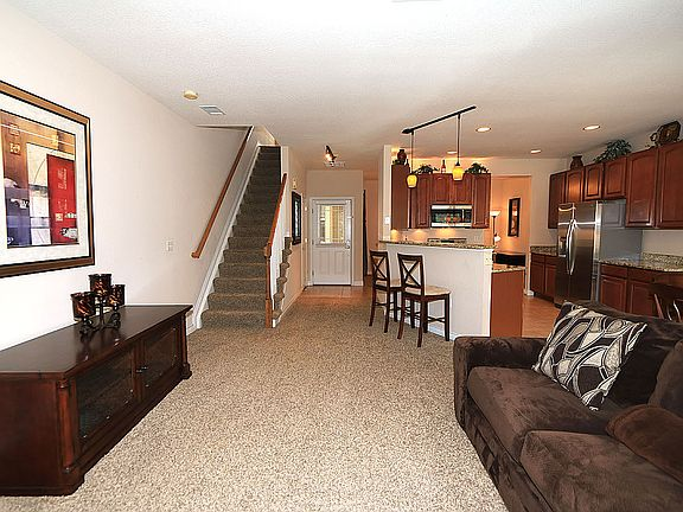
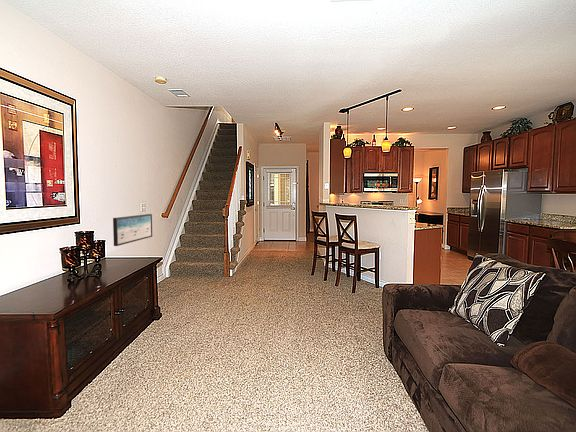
+ wall art (134, 228)
